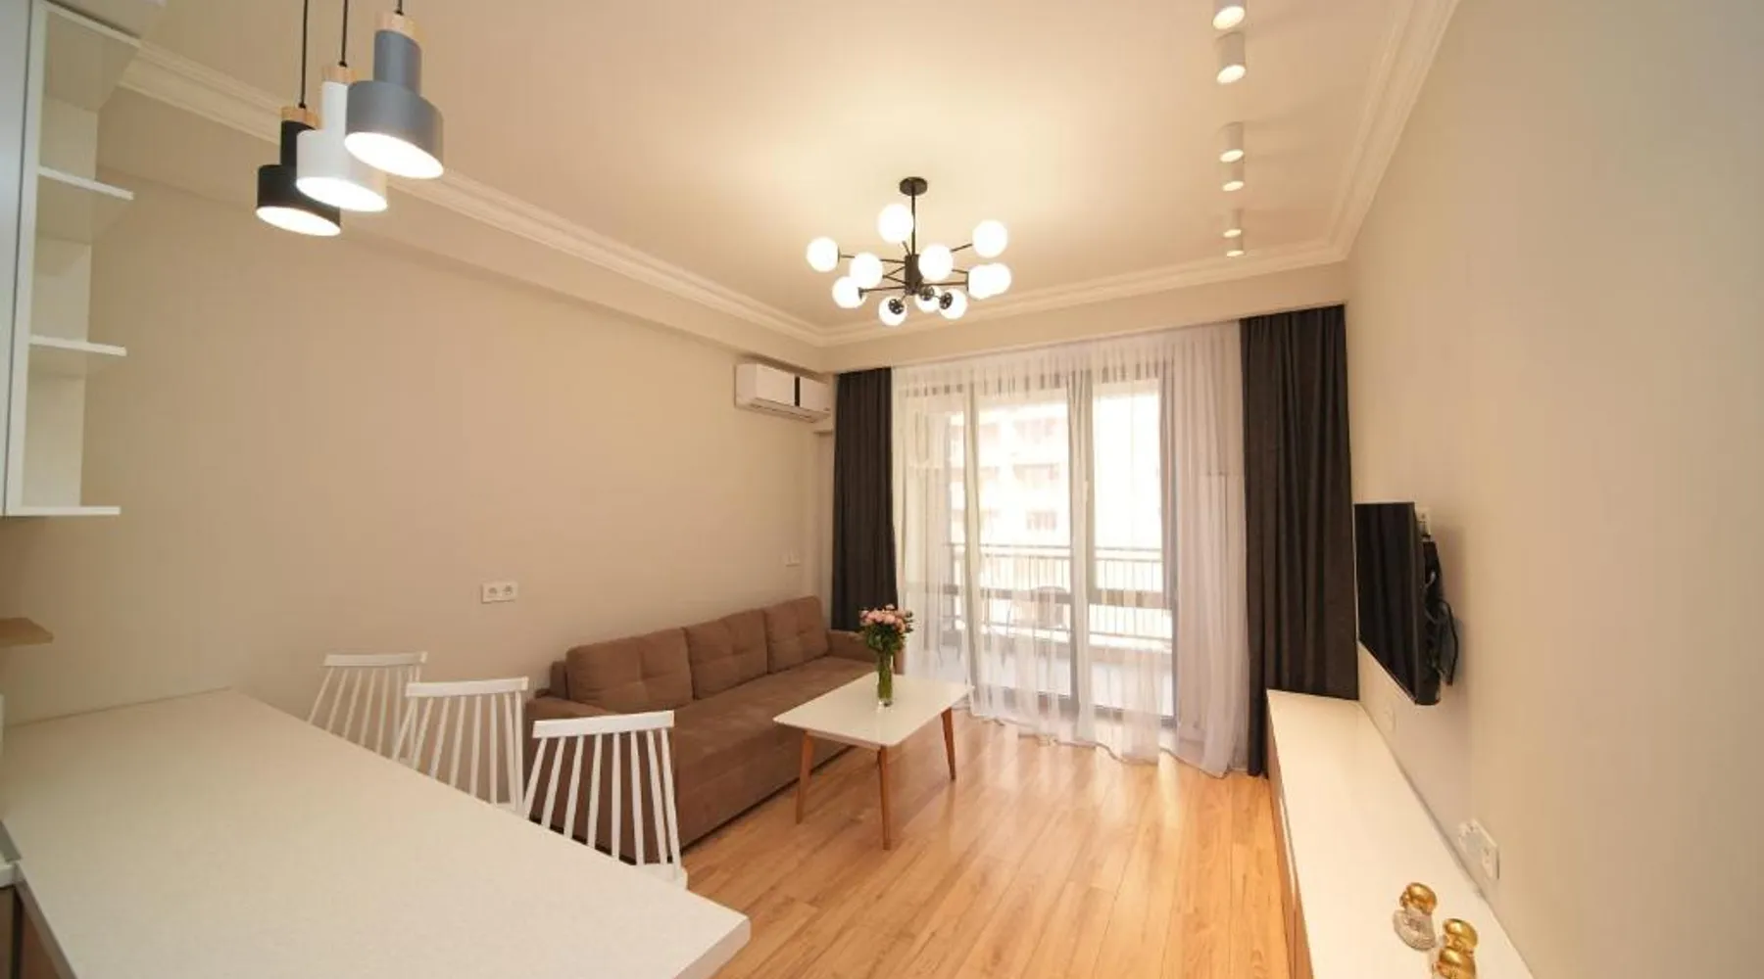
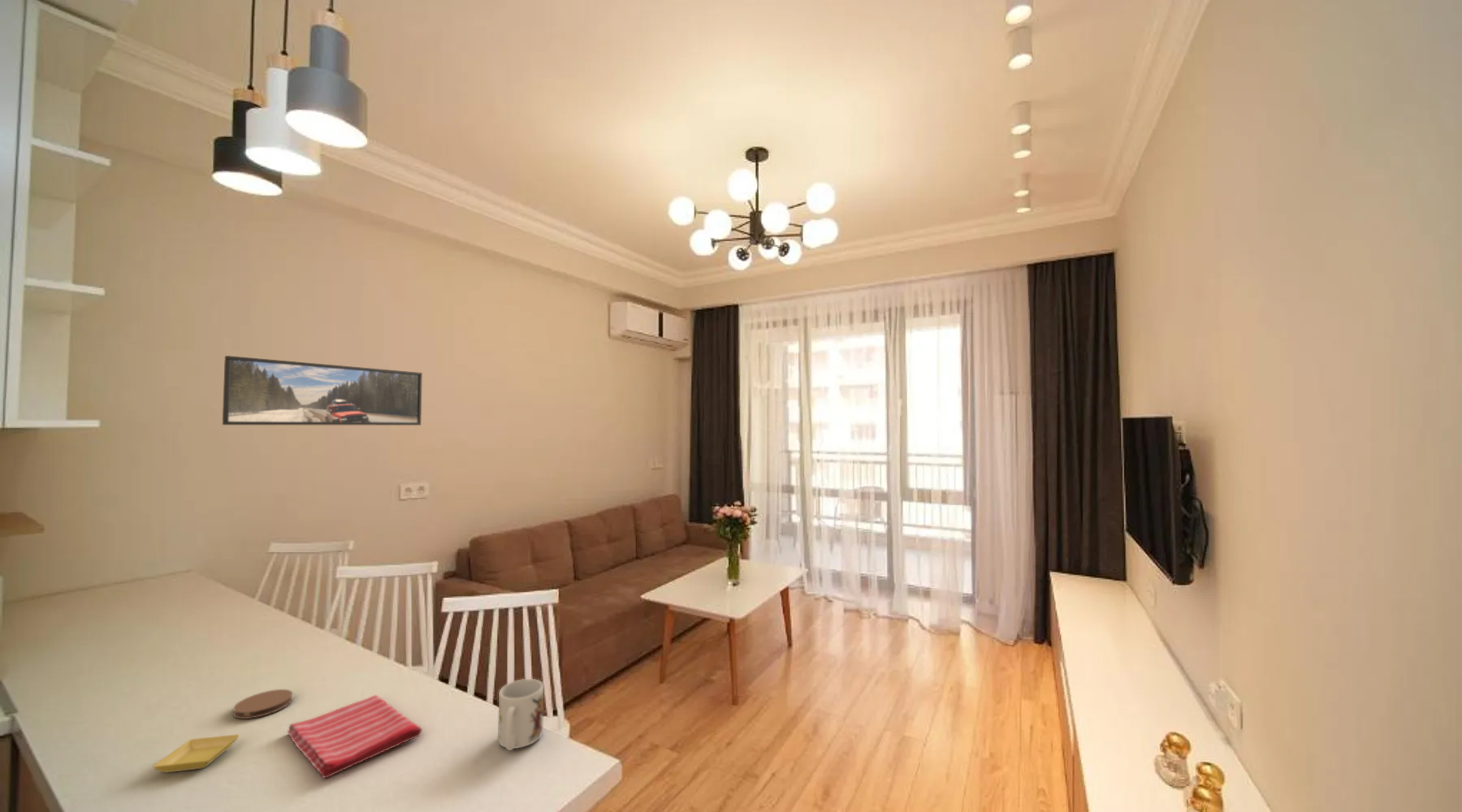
+ saucer (197, 754)
+ coaster (263, 703)
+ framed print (335, 395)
+ dish towel (354, 730)
+ mug (518, 717)
